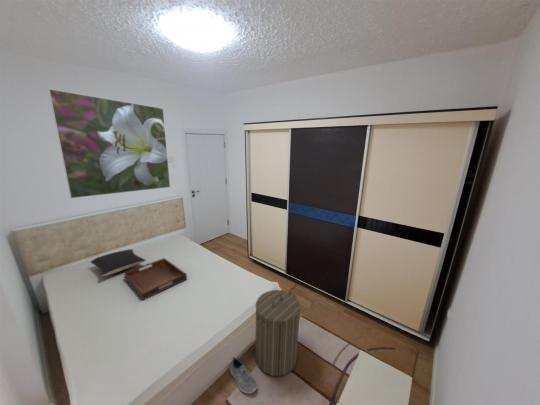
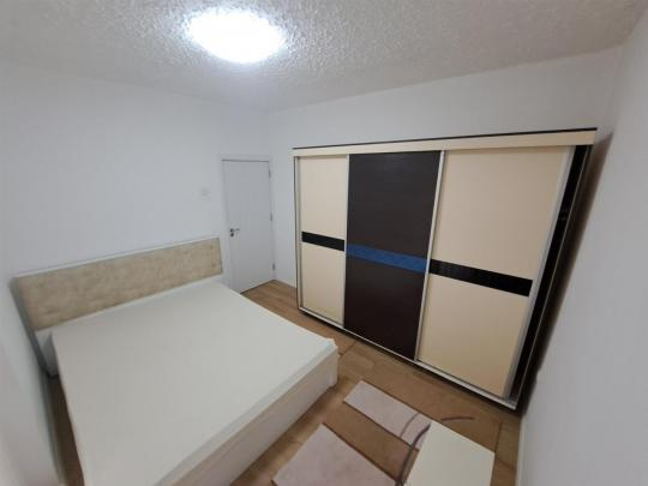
- laundry hamper (277, 326)
- sneaker (241, 374)
- serving tray (155, 276)
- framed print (121, 148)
- pillow (118, 261)
